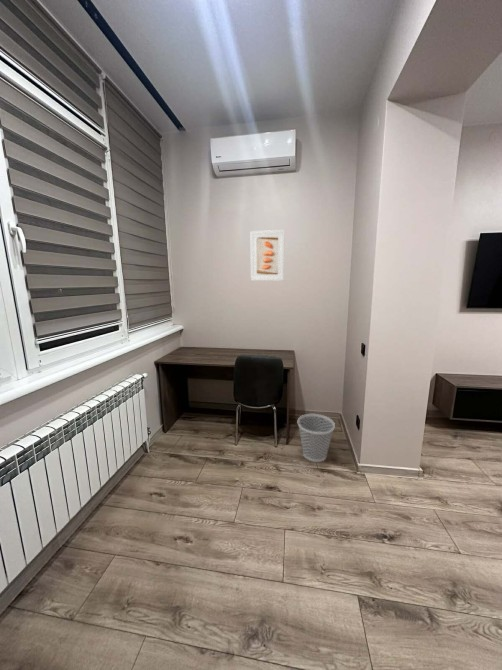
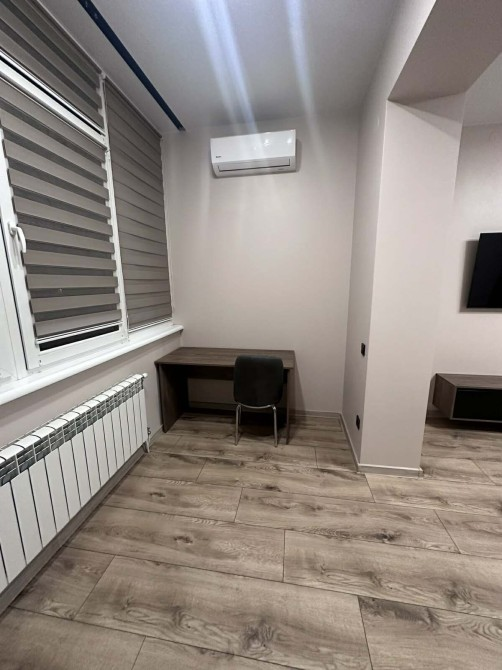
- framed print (267, 256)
- wastebasket (315, 438)
